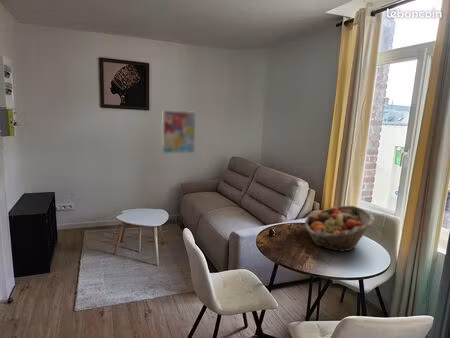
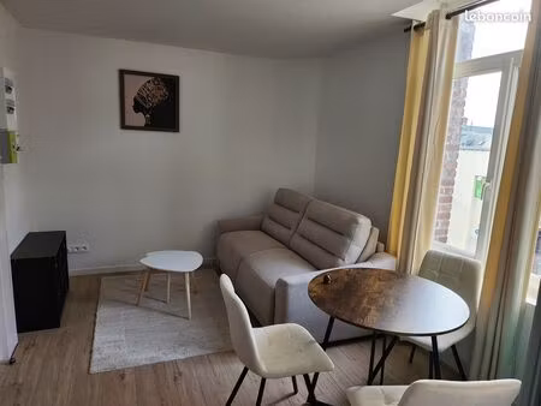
- fruit basket (337, 225)
- wall art (179, 132)
